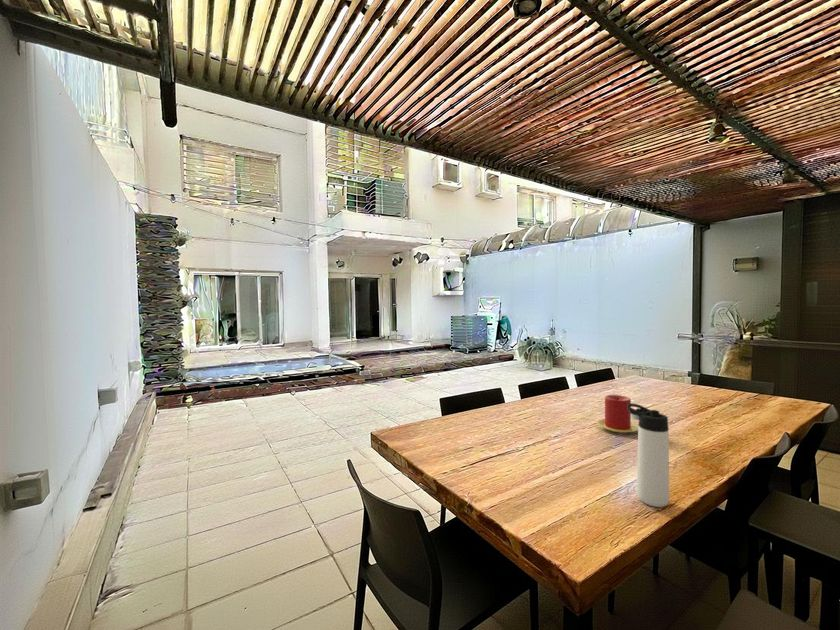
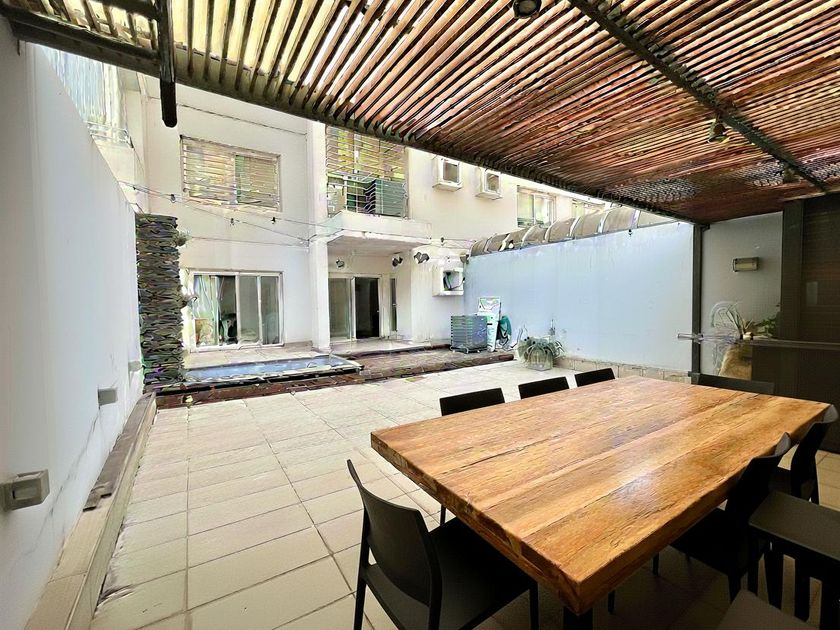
- thermos bottle (646, 453)
- candle (617, 412)
